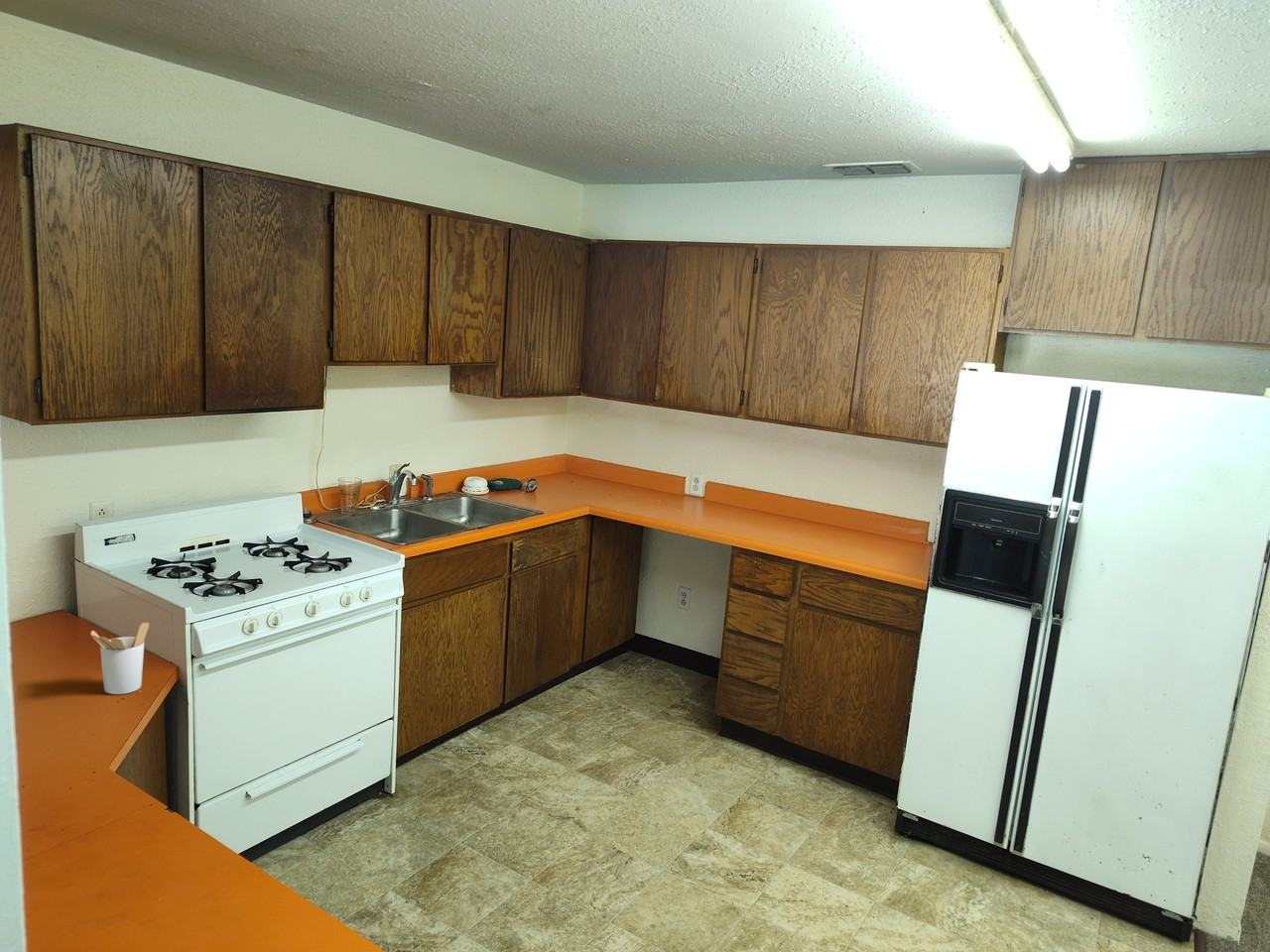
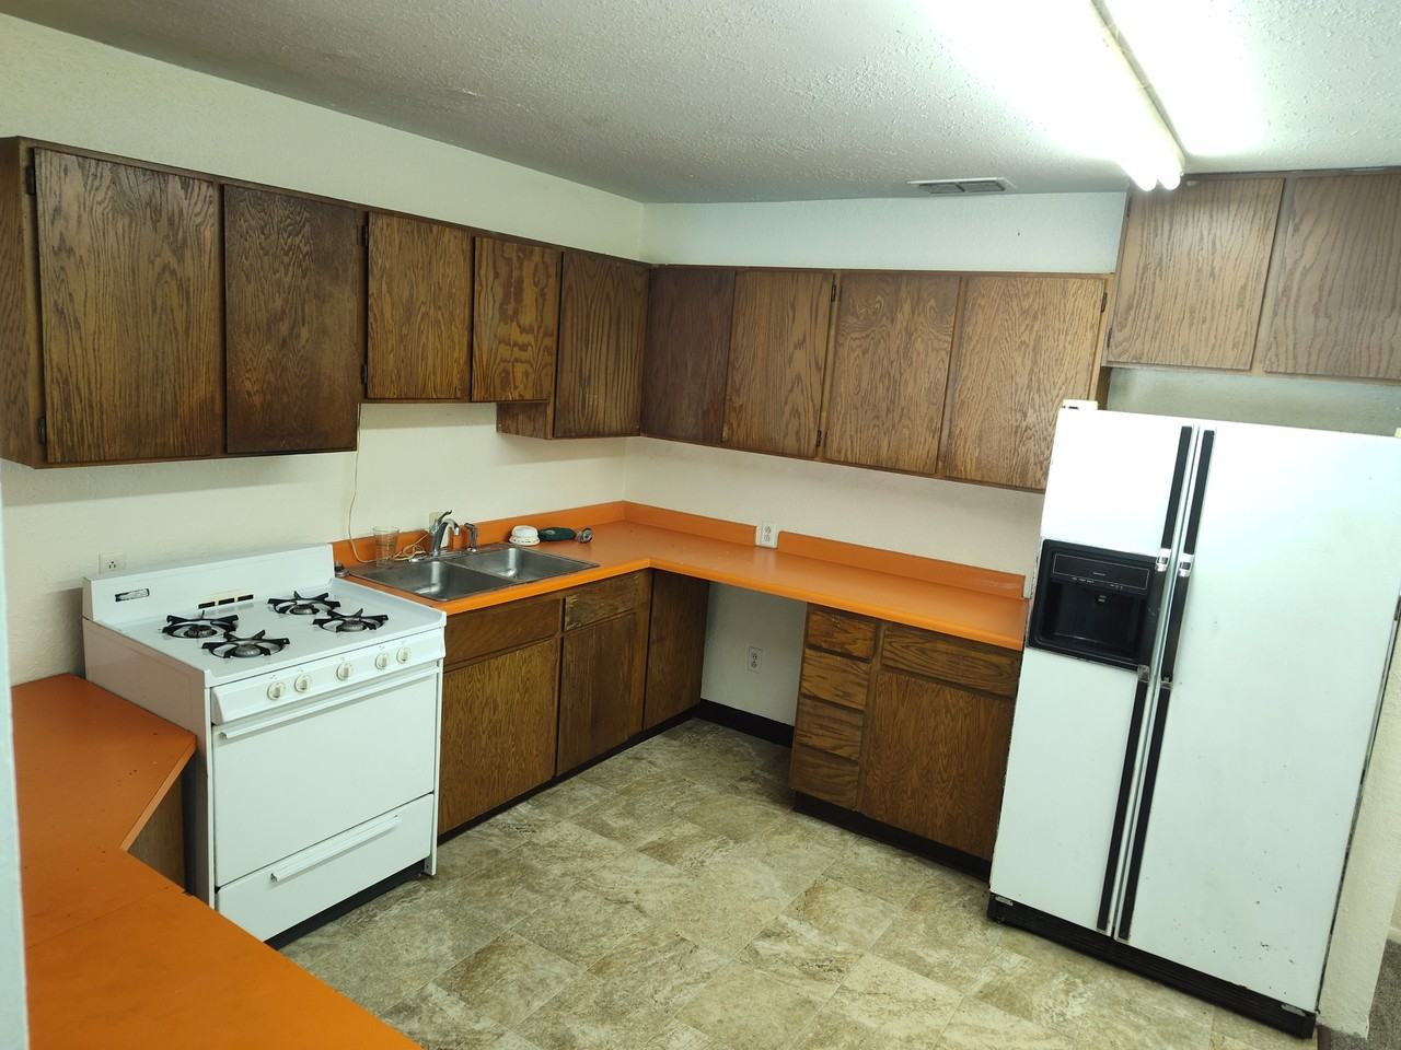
- utensil holder (118, 658)
